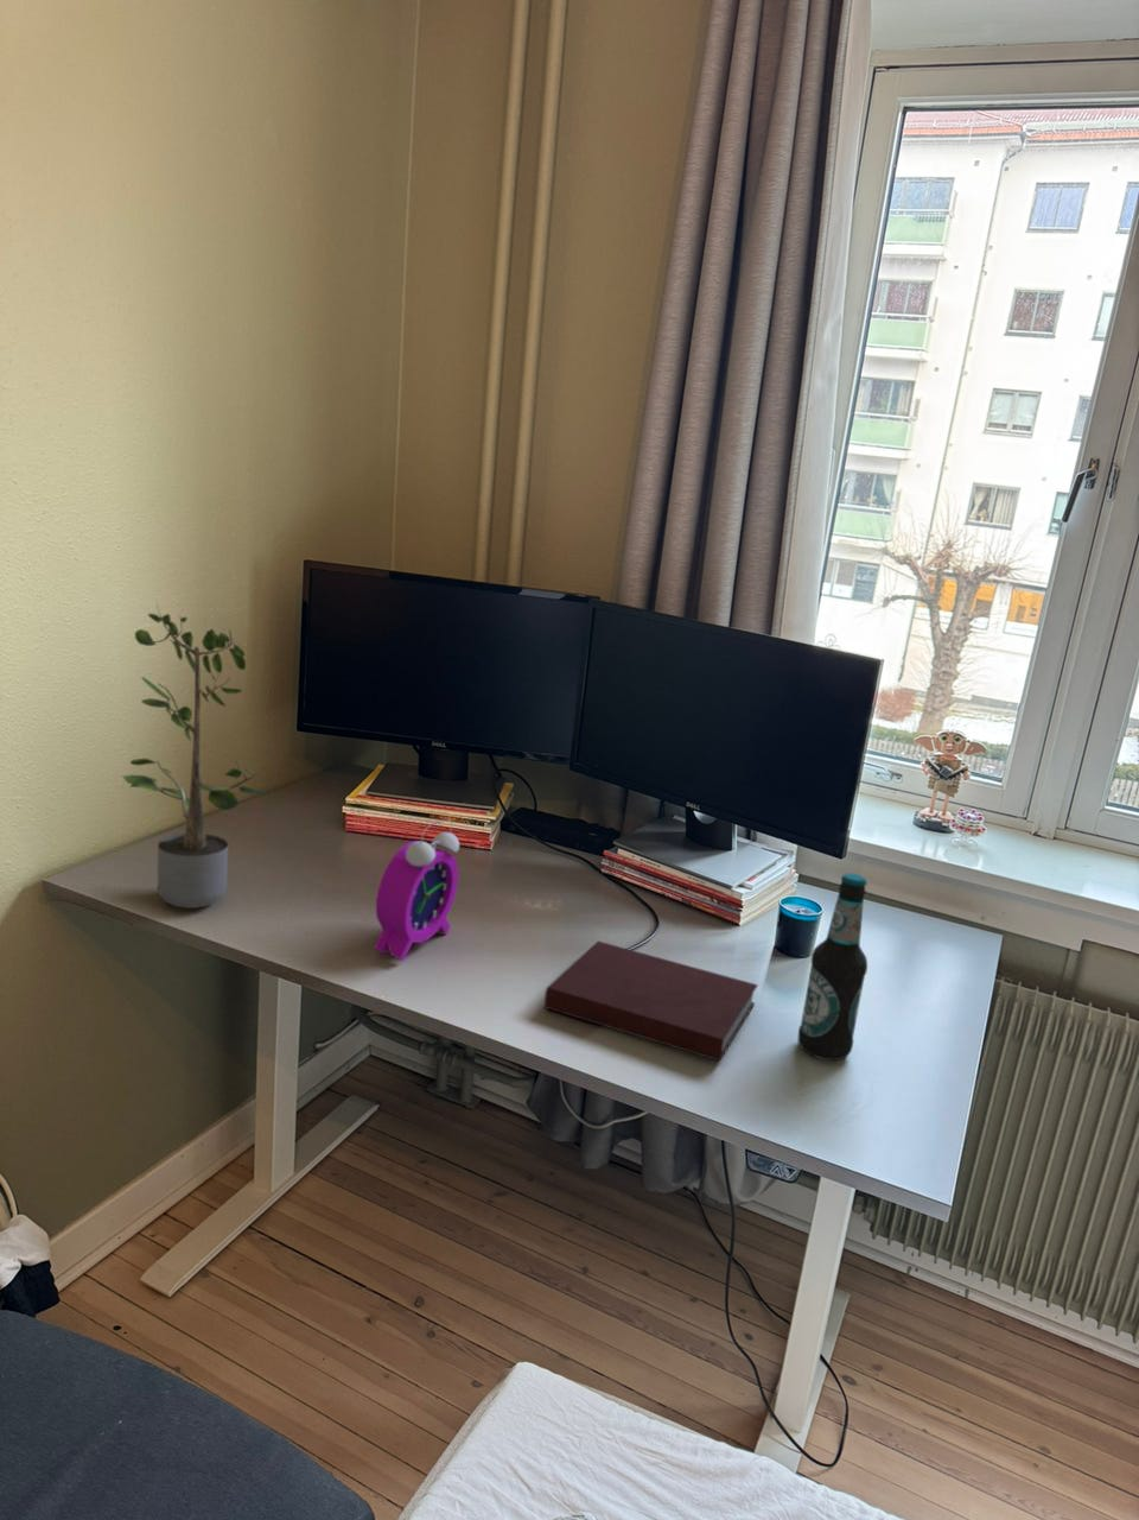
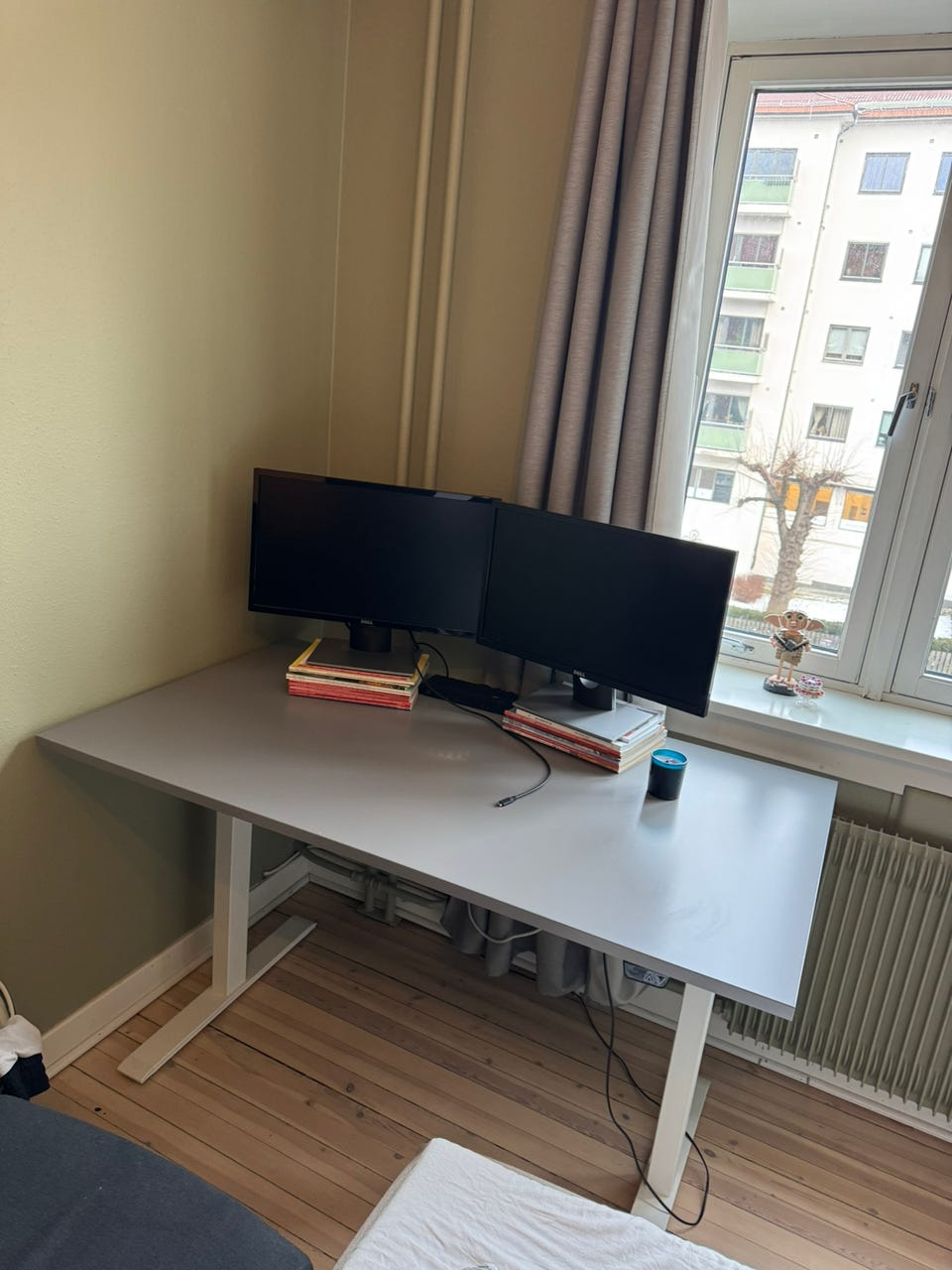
- bottle (838, 966)
- alarm clock (421, 881)
- notebook (652, 995)
- potted plant (193, 753)
